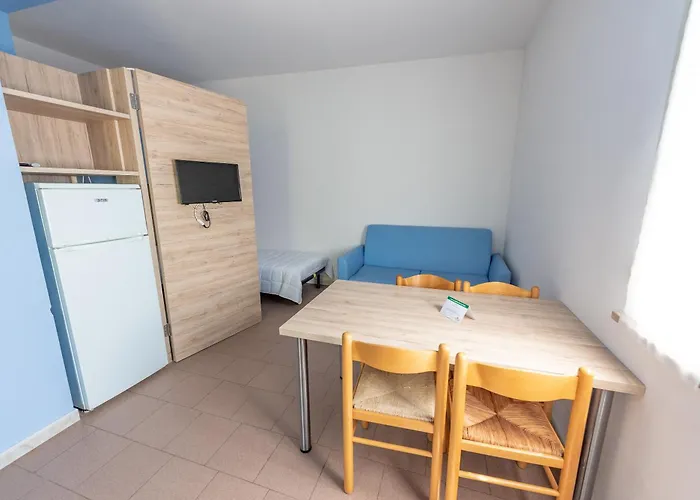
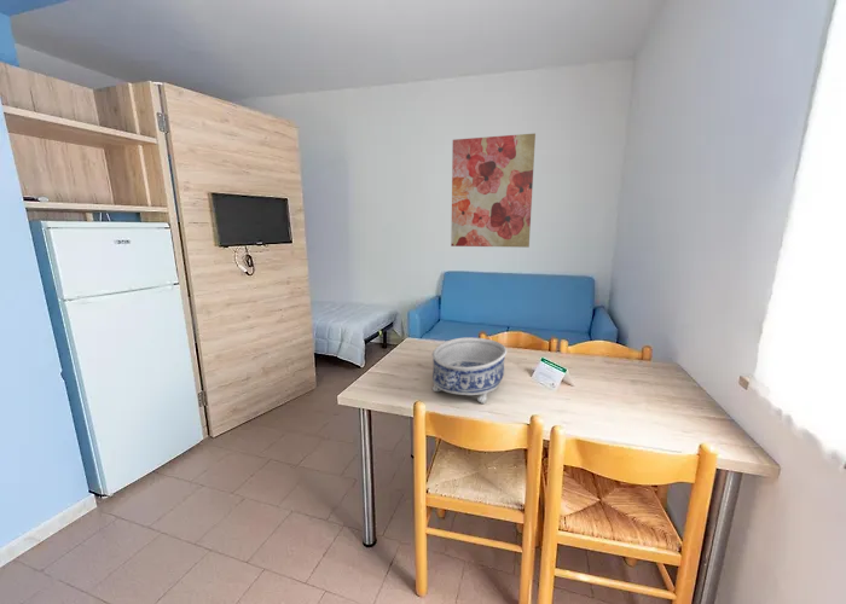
+ wall art (491, 193)
+ decorative bowl (469, 366)
